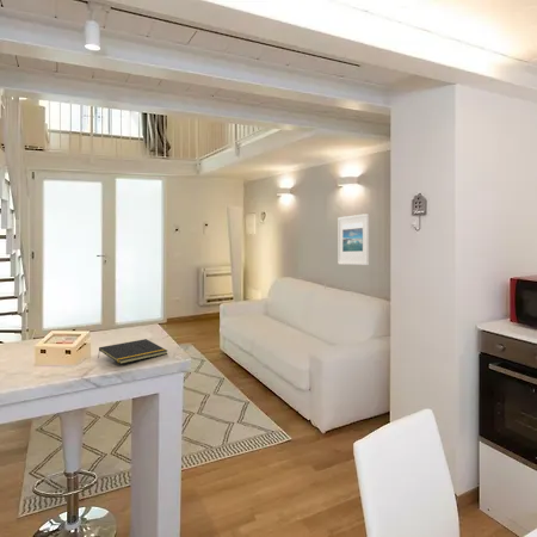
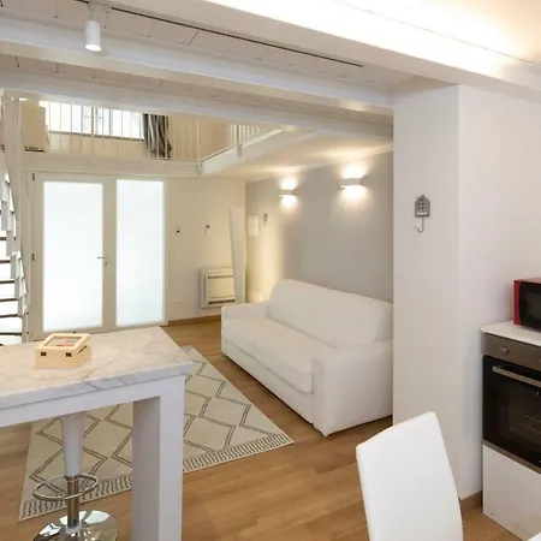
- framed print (352, 240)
- notepad (134, 350)
